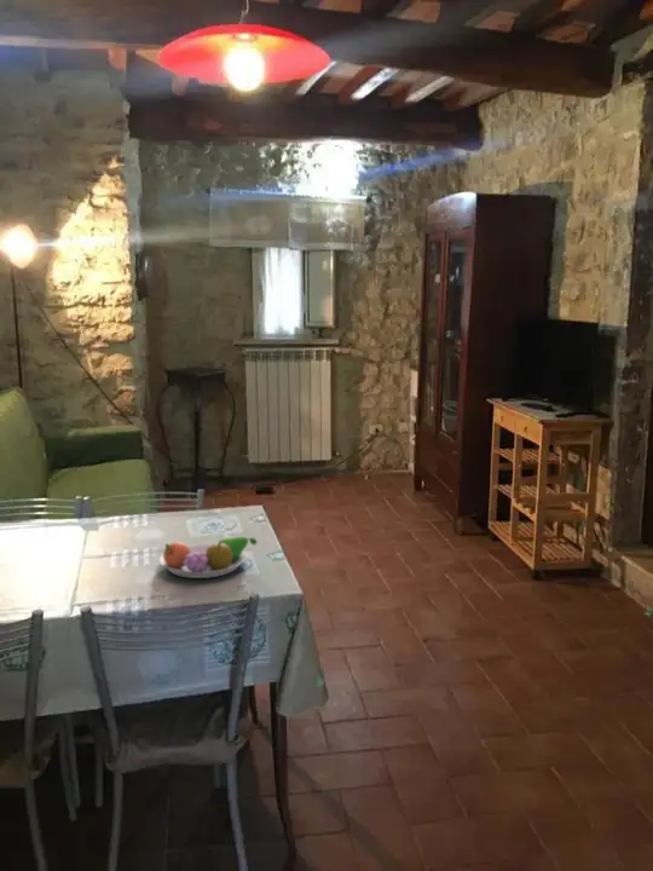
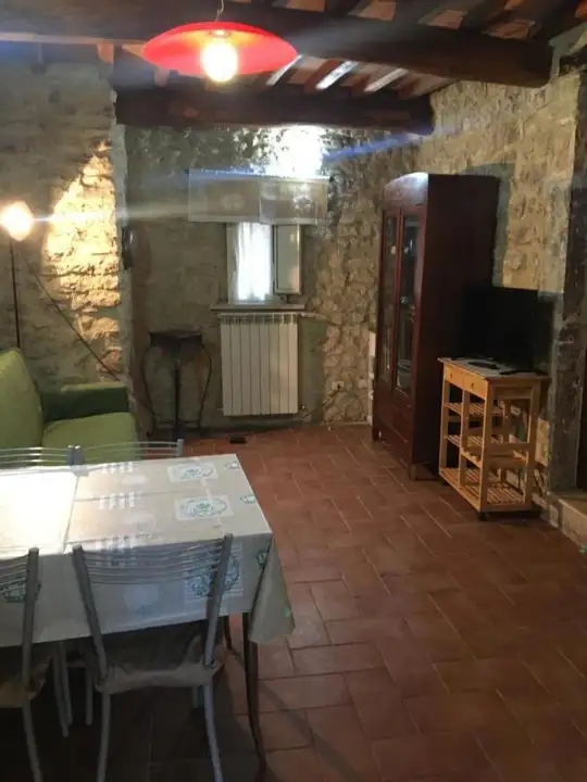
- fruit bowl (207, 549)
